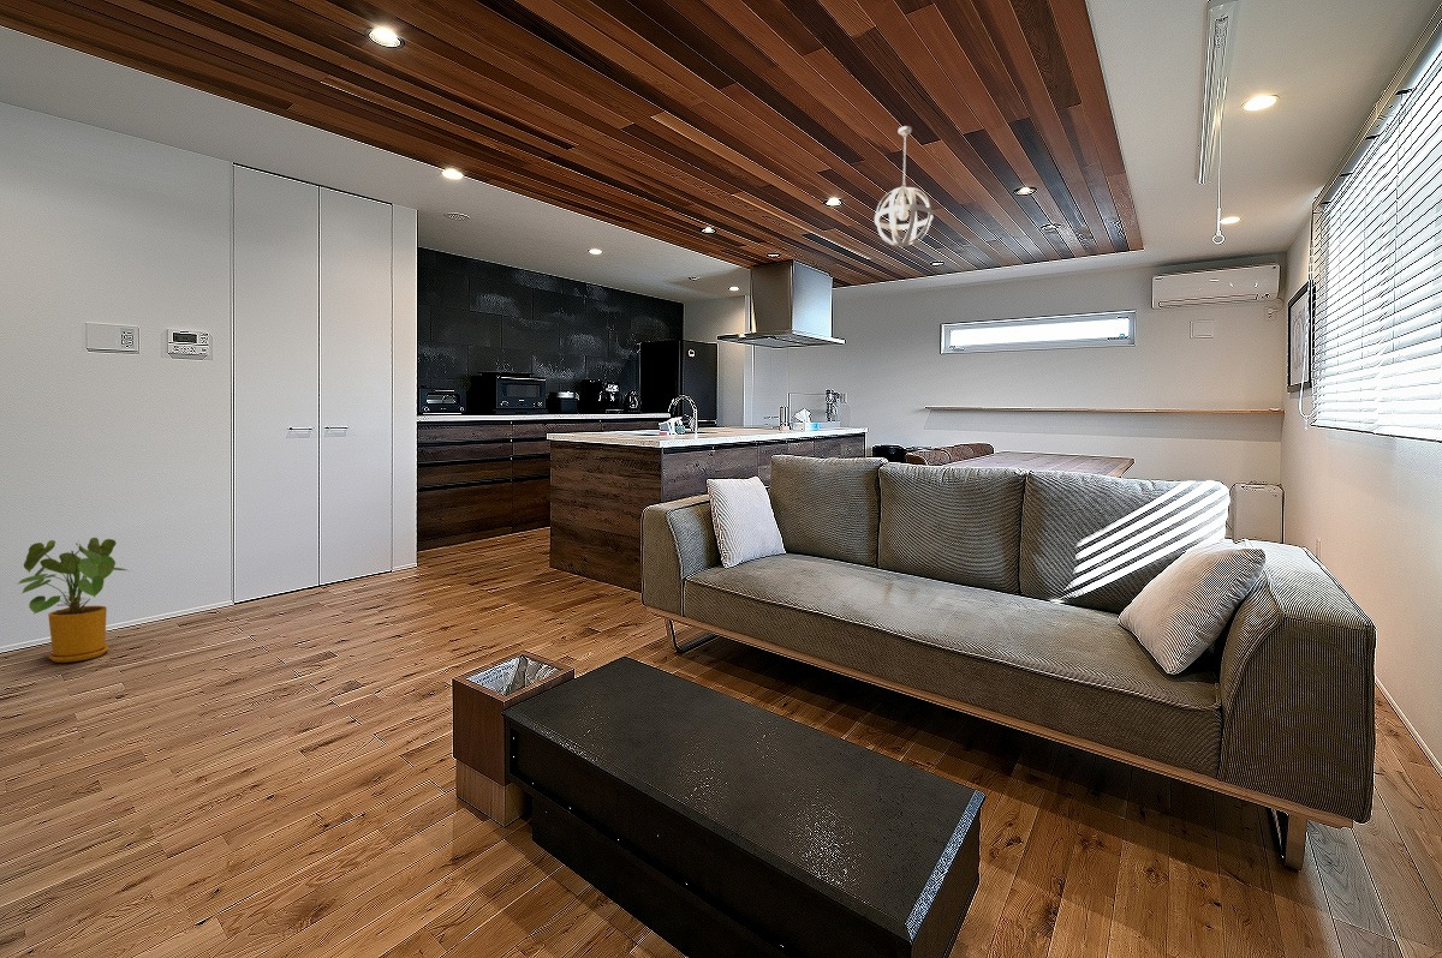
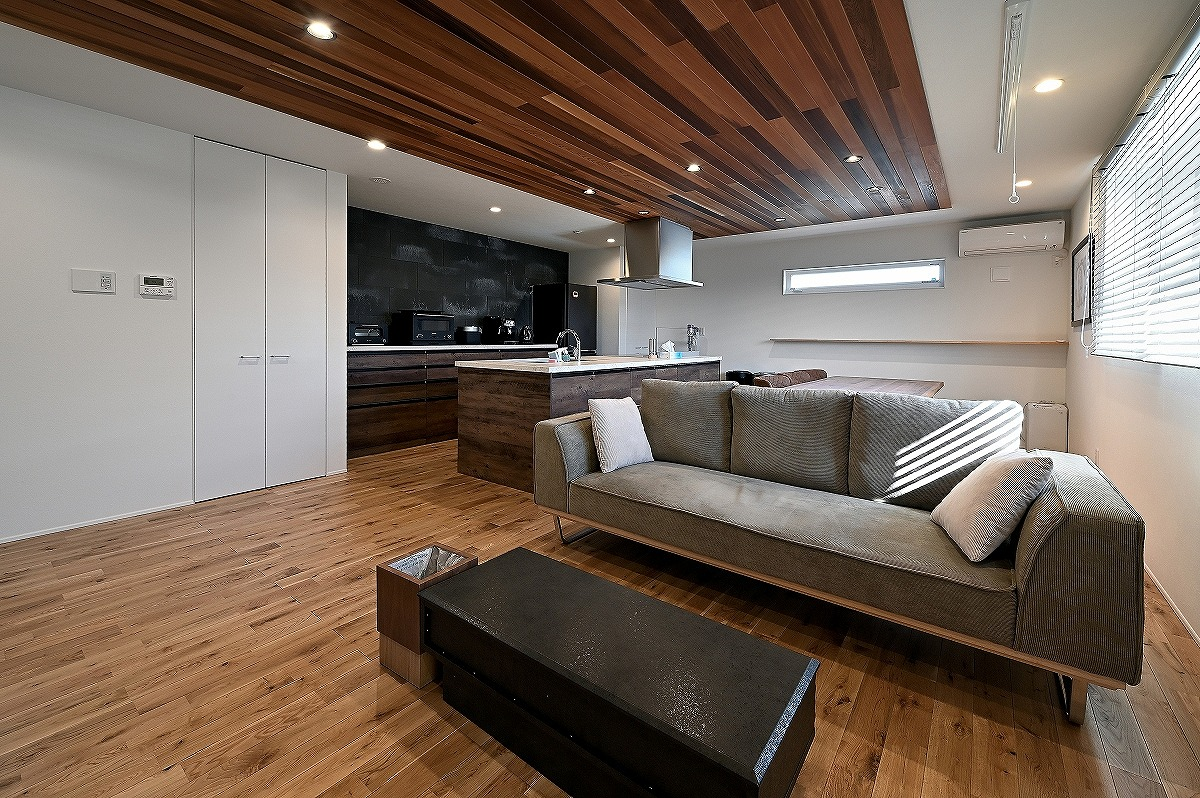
- pendant light (904, 187)
- house plant (71, 599)
